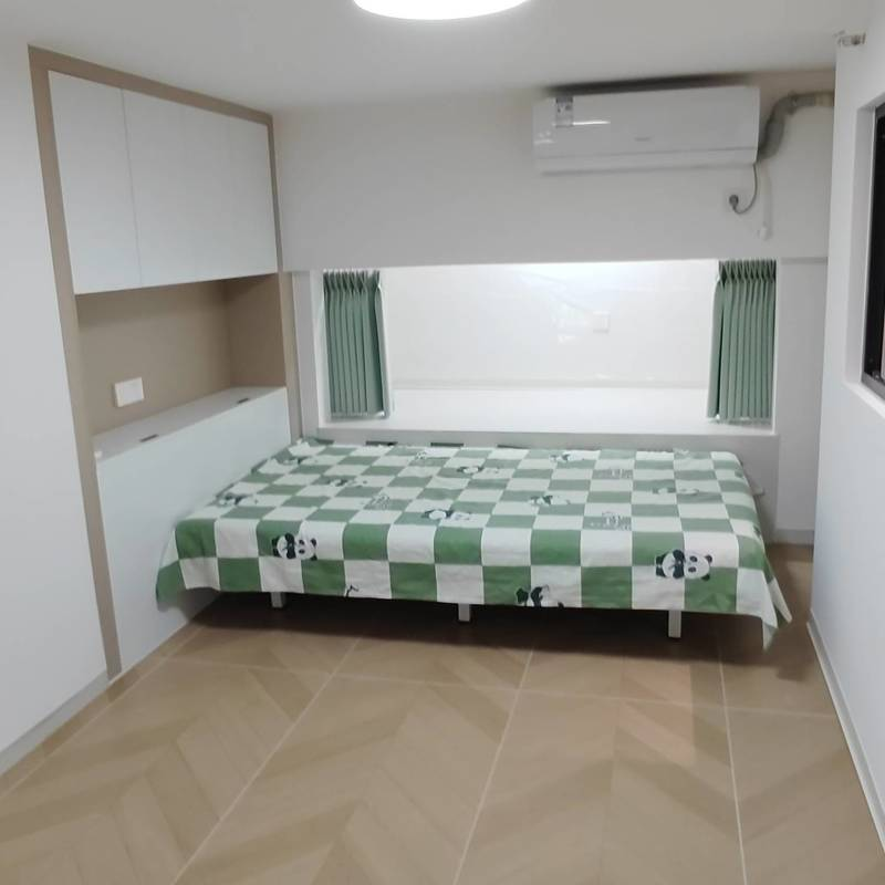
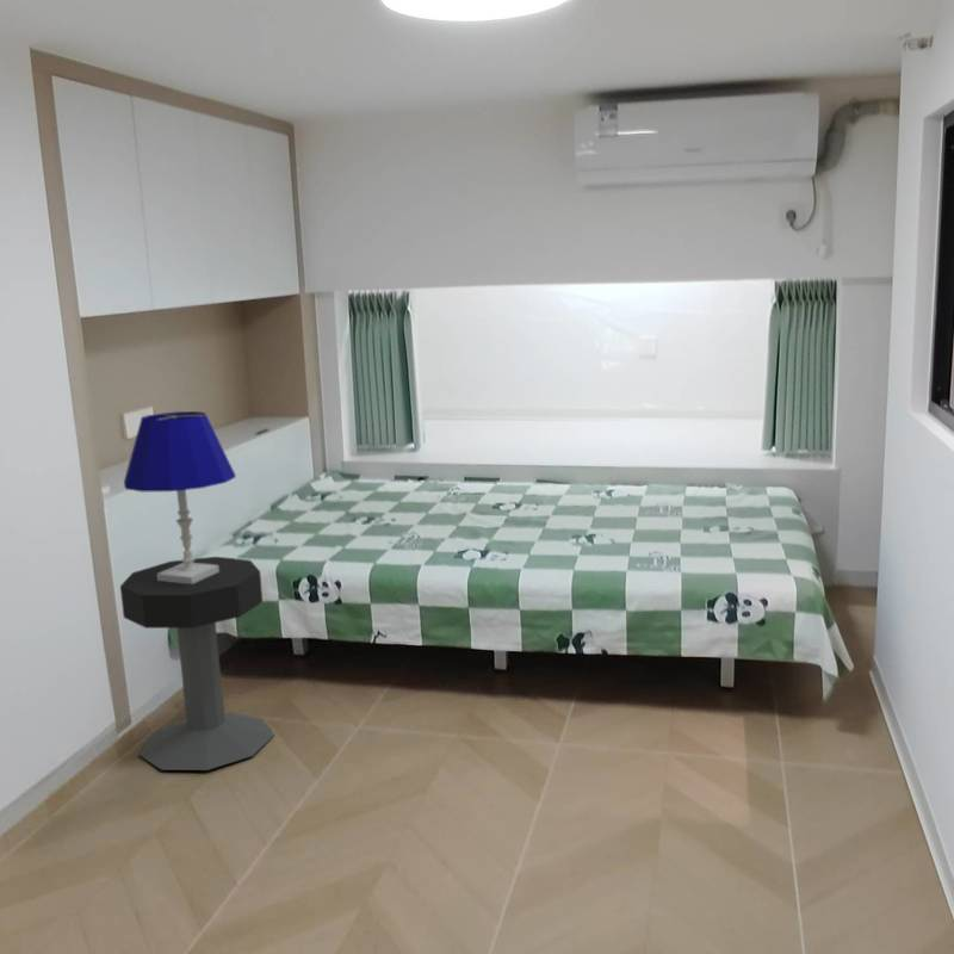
+ table lamp (181, 496)
+ side table (198, 658)
